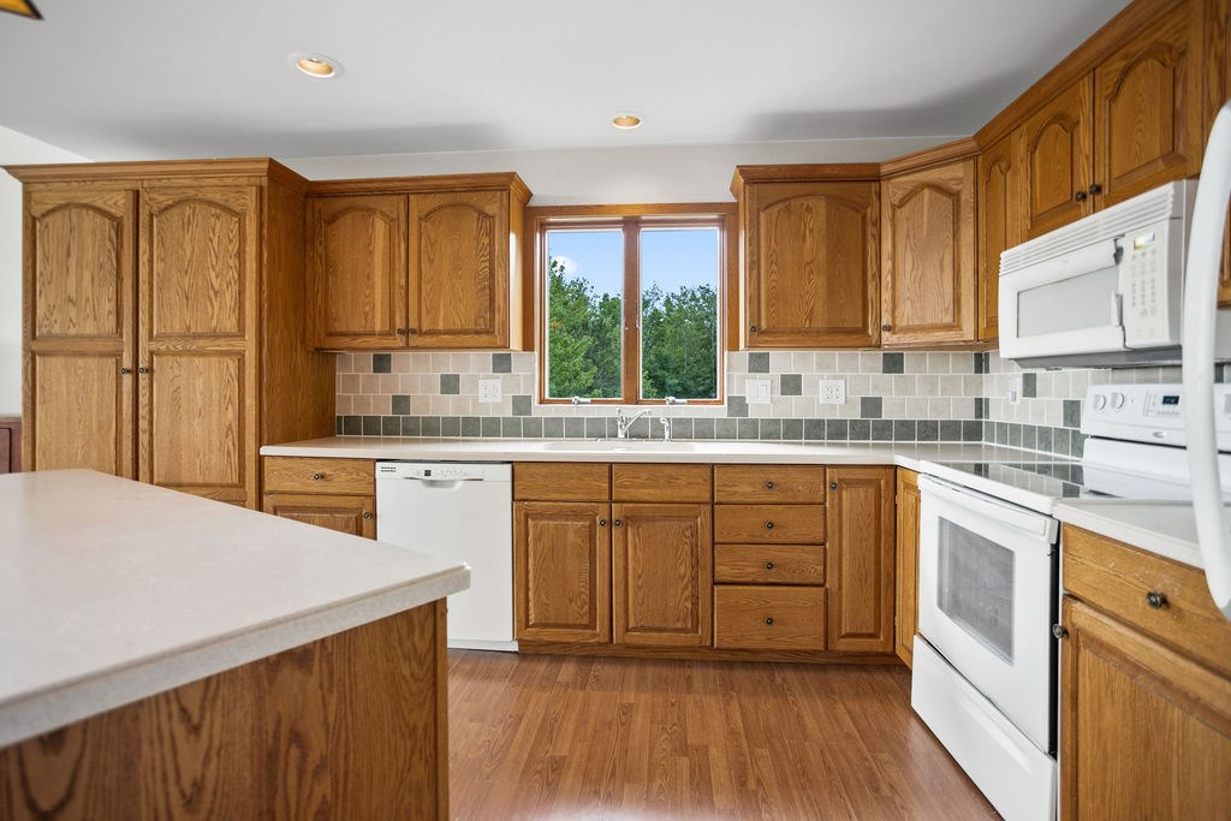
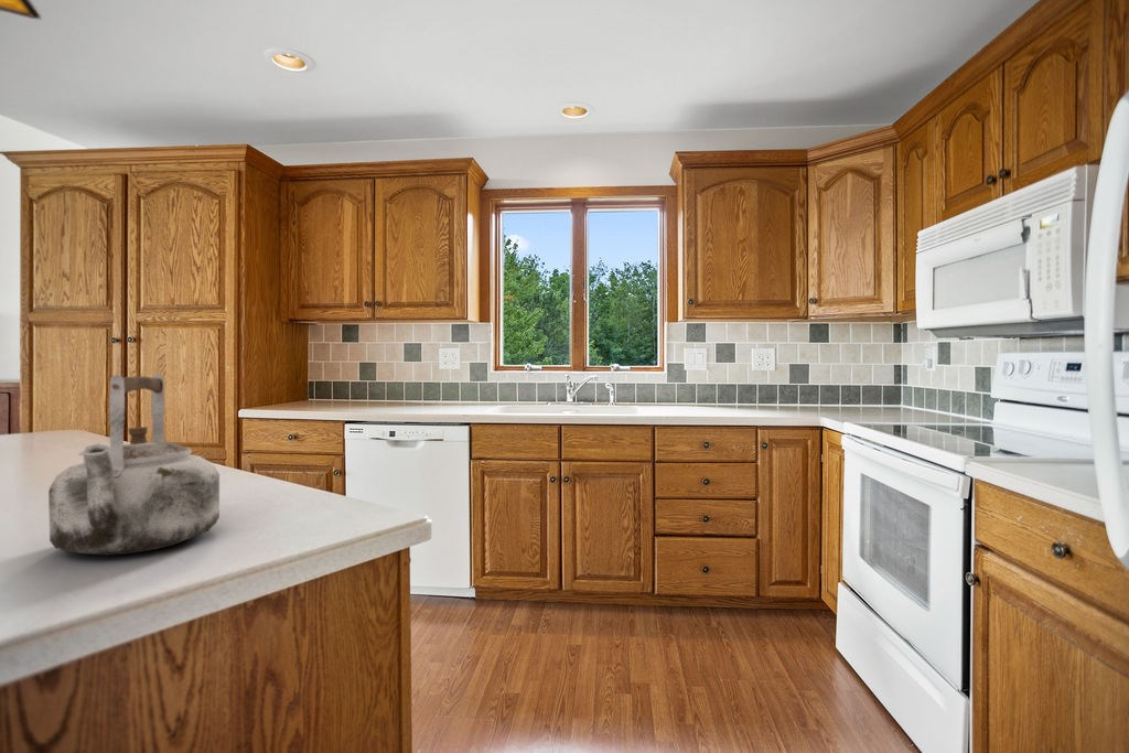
+ kettle (131, 460)
